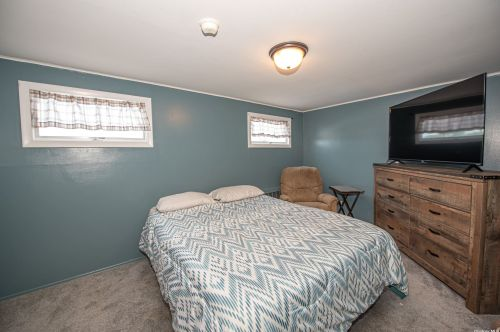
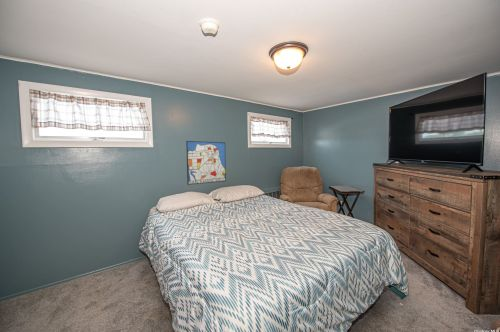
+ wall art (207, 162)
